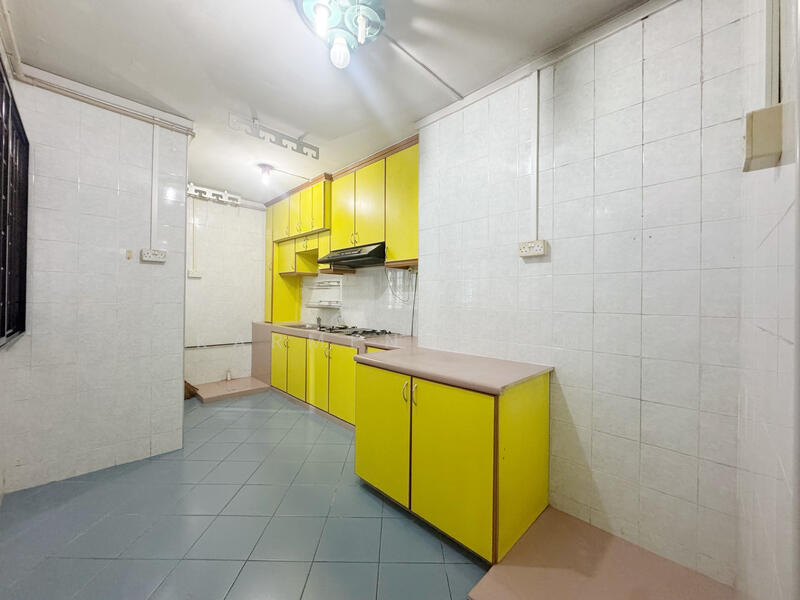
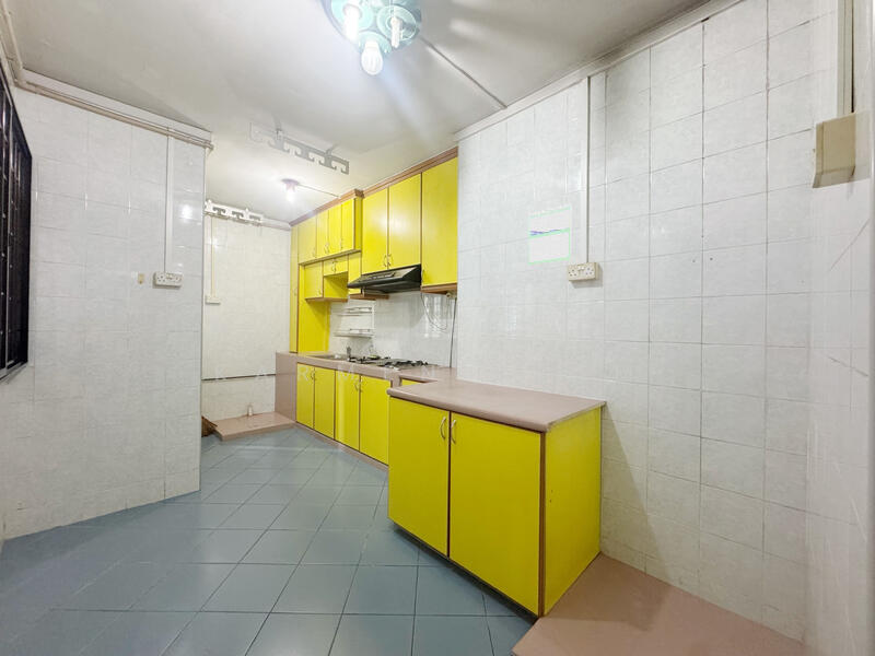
+ calendar (548, 234)
